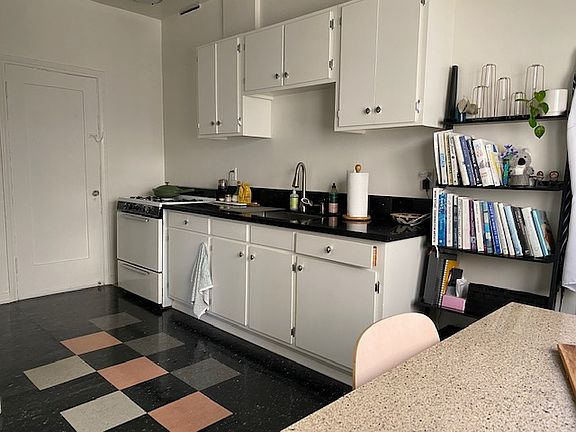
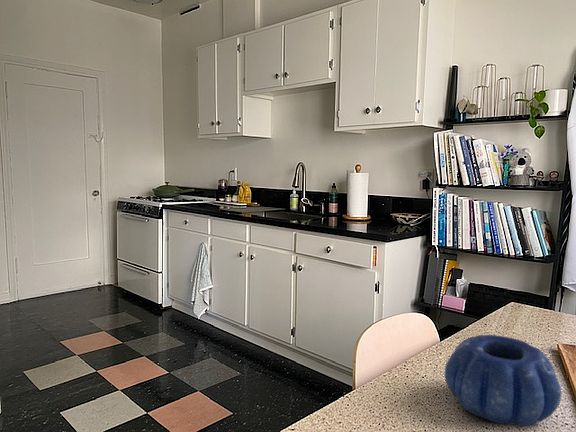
+ decorative bowl (500, 375)
